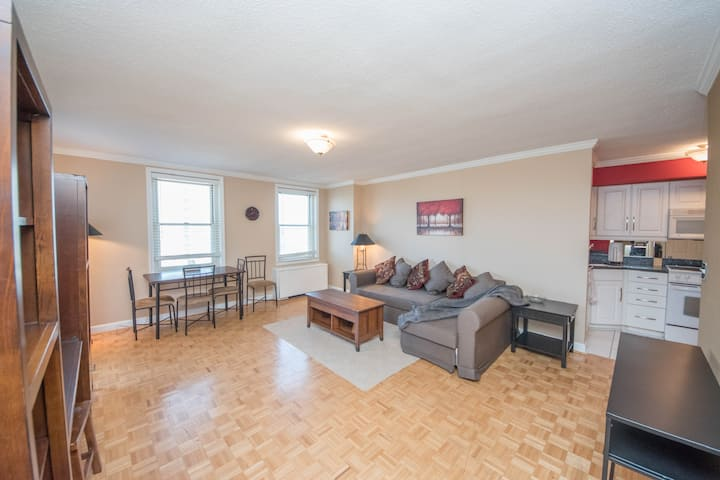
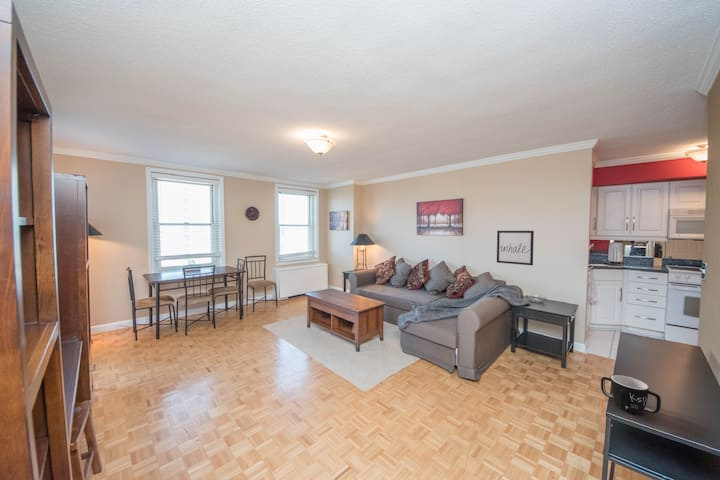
+ wall art (514, 247)
+ mug (628, 394)
